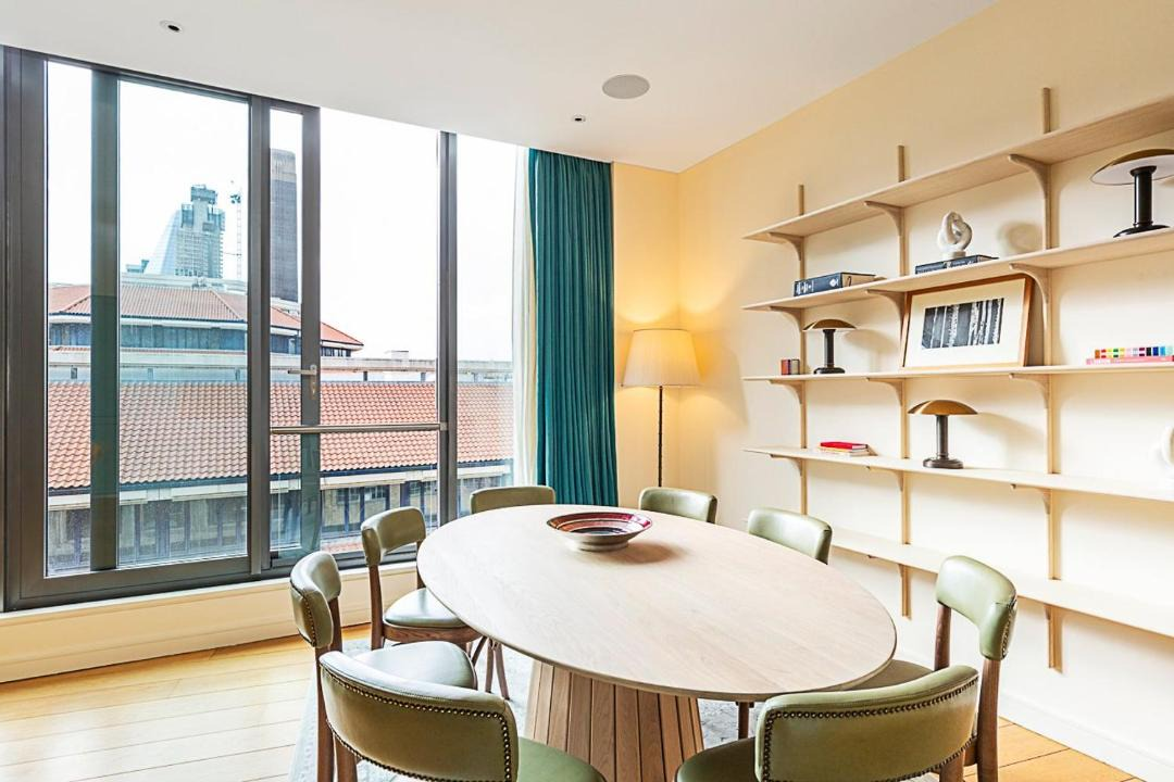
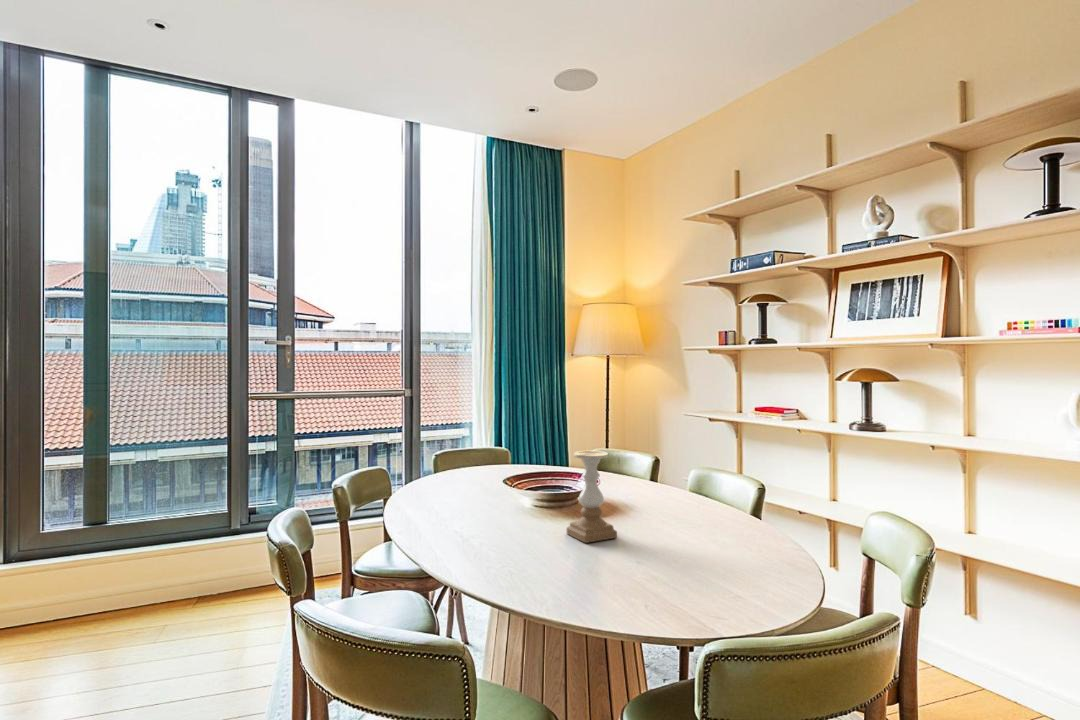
+ candle holder (591, 494)
